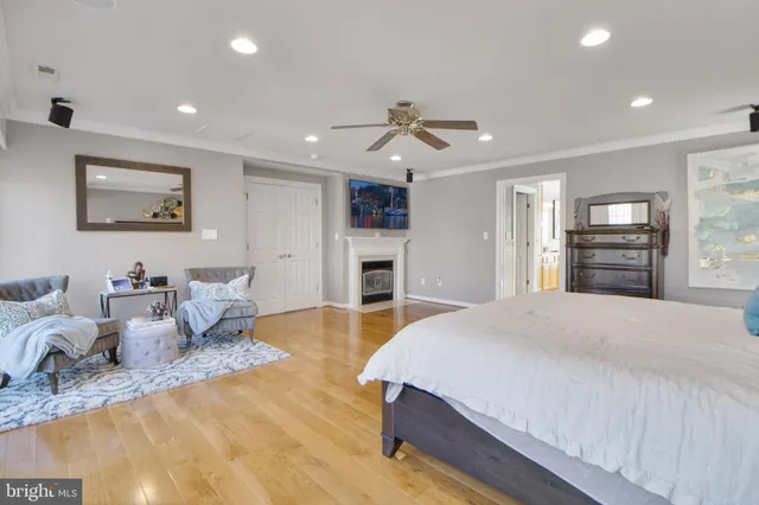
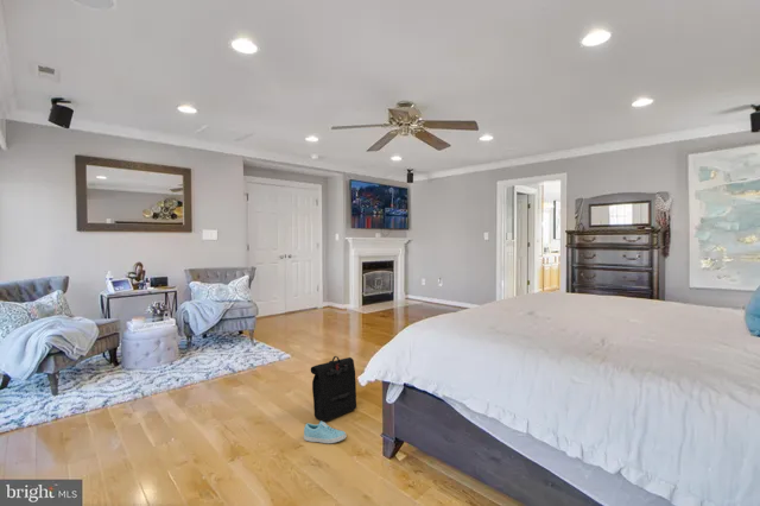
+ sneaker (324, 430)
+ backpack (335, 384)
